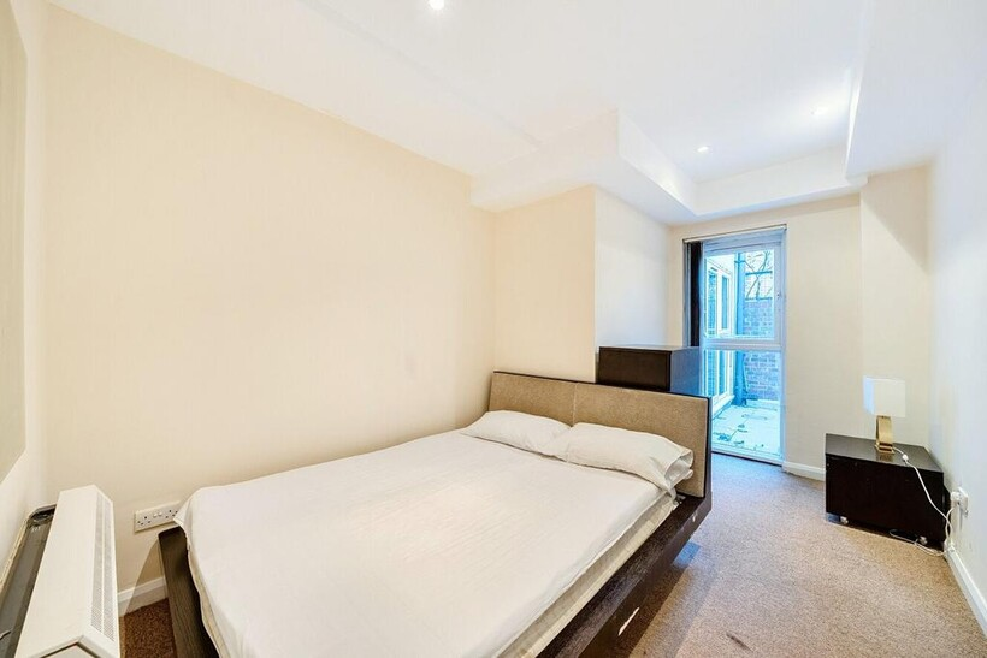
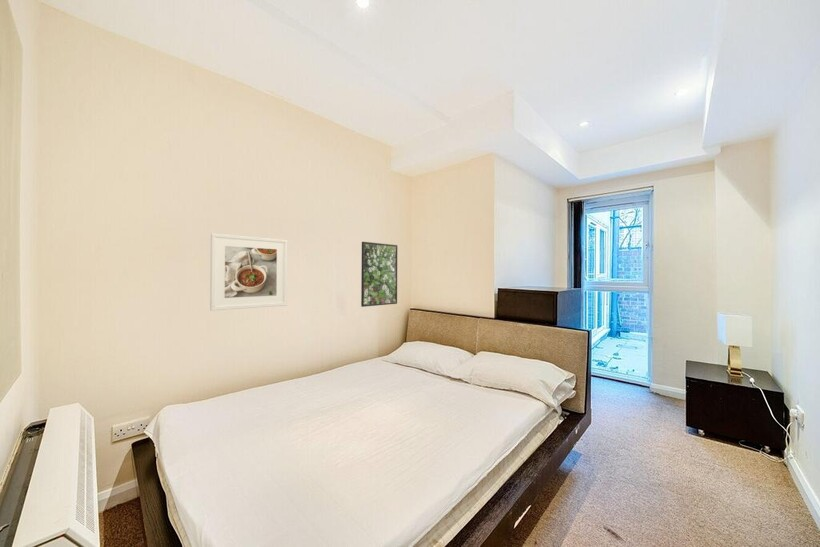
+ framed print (251, 272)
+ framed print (380, 274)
